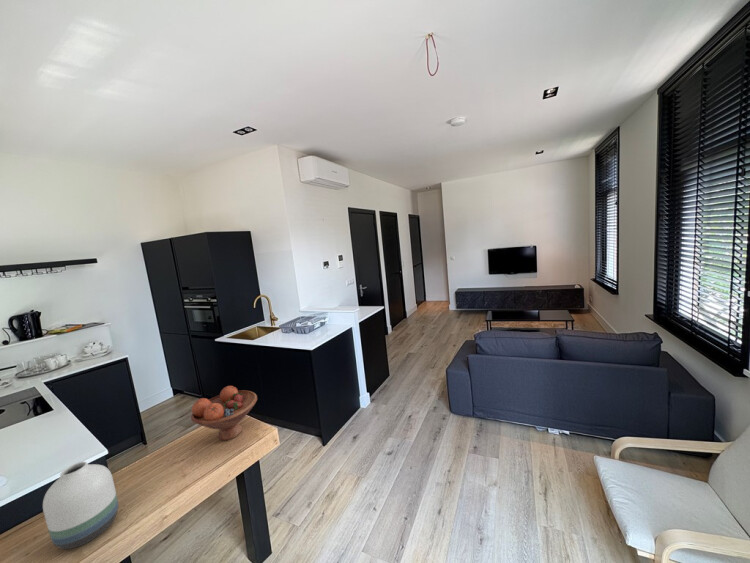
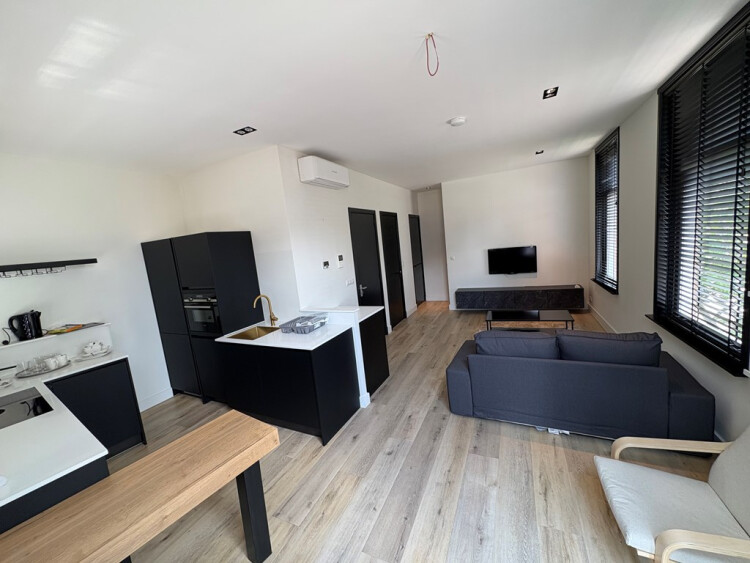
- fruit bowl (226, 413)
- vase (81, 500)
